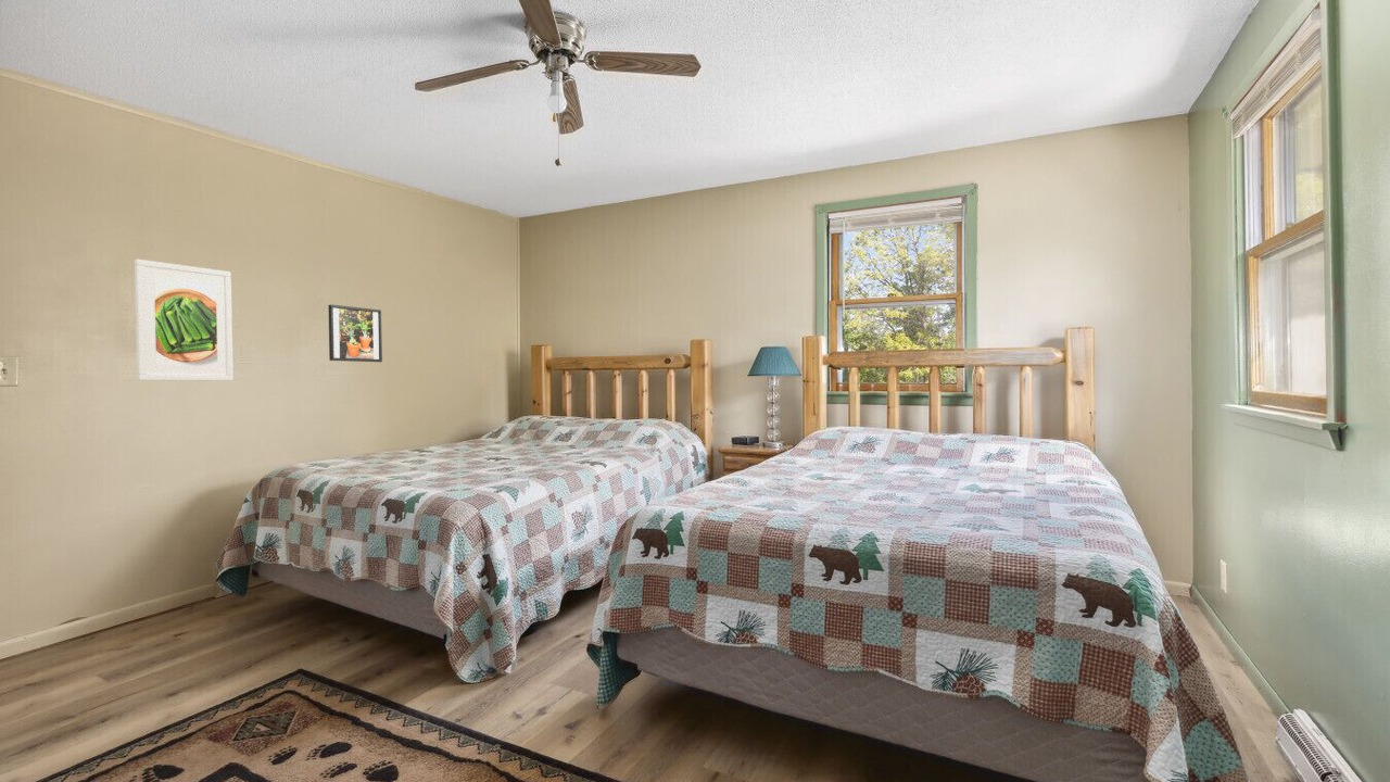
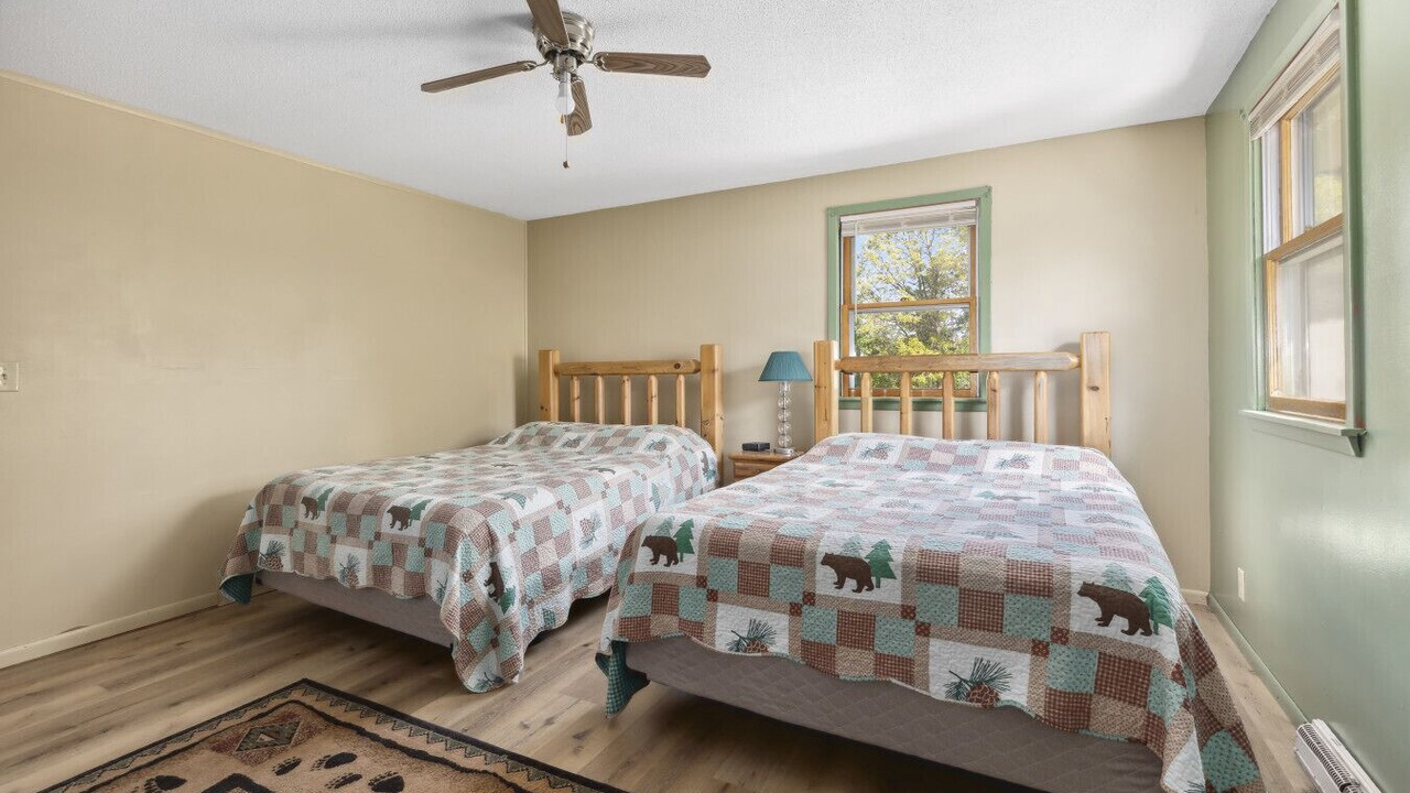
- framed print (186, 323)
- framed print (356, 333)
